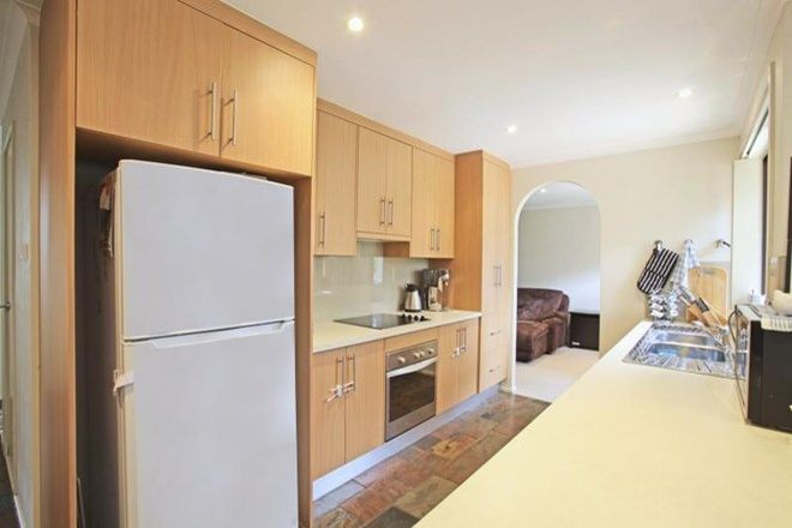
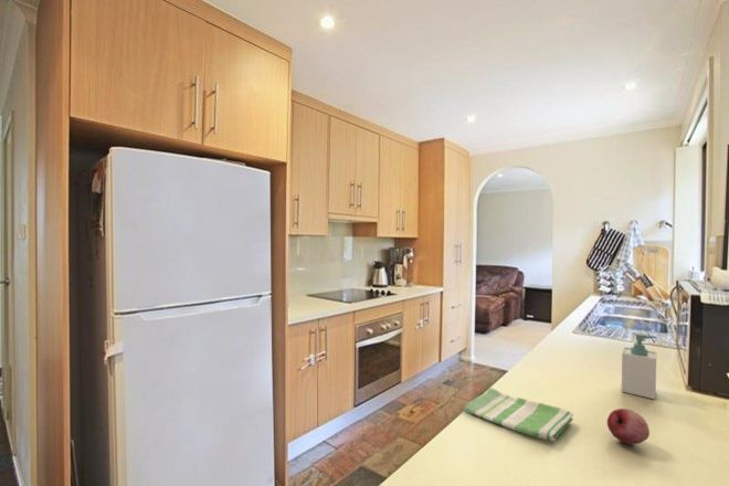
+ dish towel (517, 411)
+ fruit (627, 426)
+ soap bottle (638, 362)
